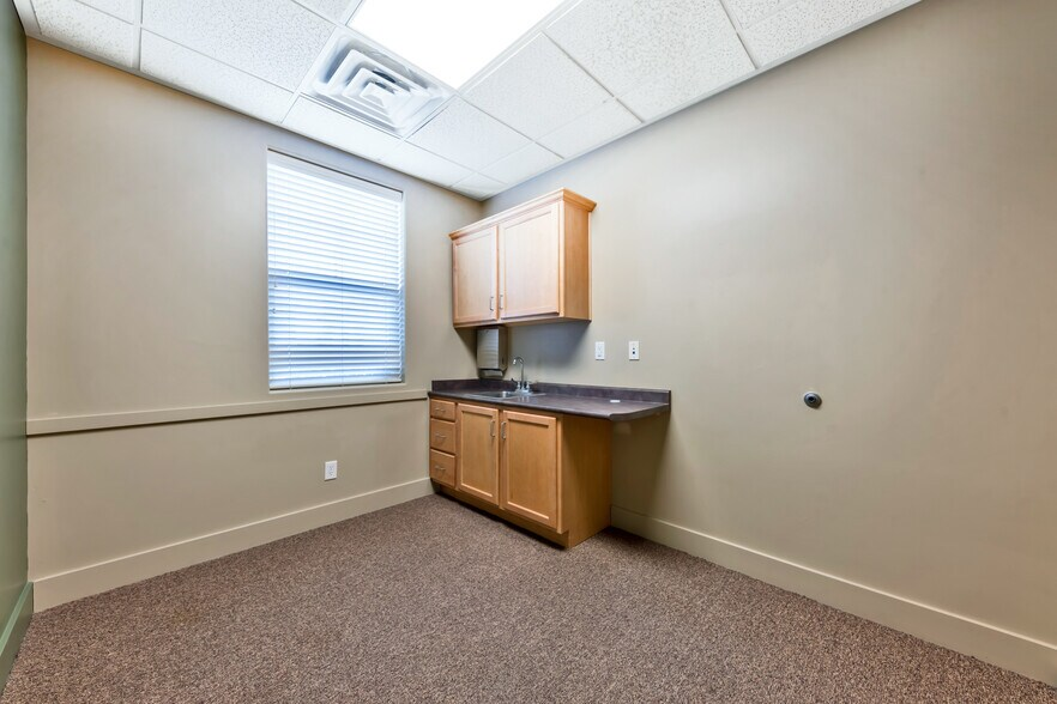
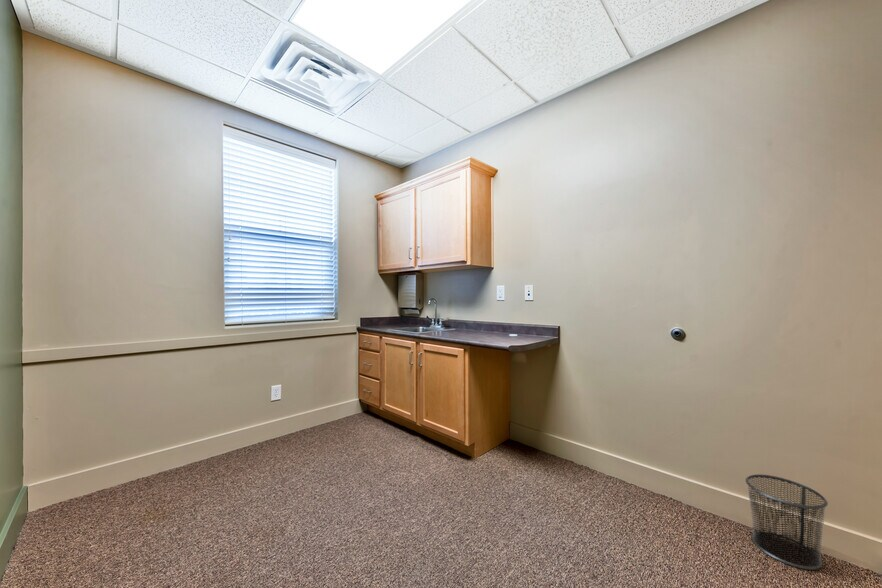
+ waste bin (784, 519)
